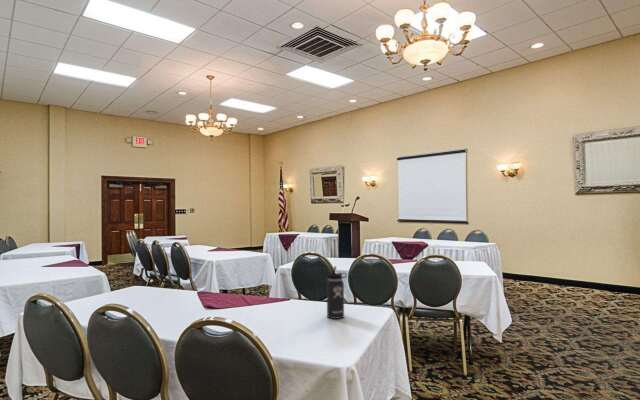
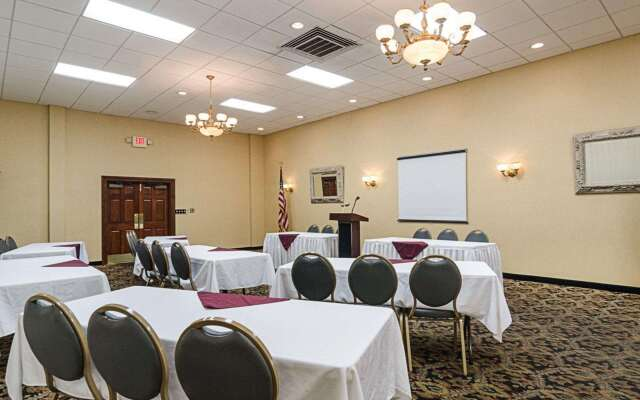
- thermos bottle (337, 291)
